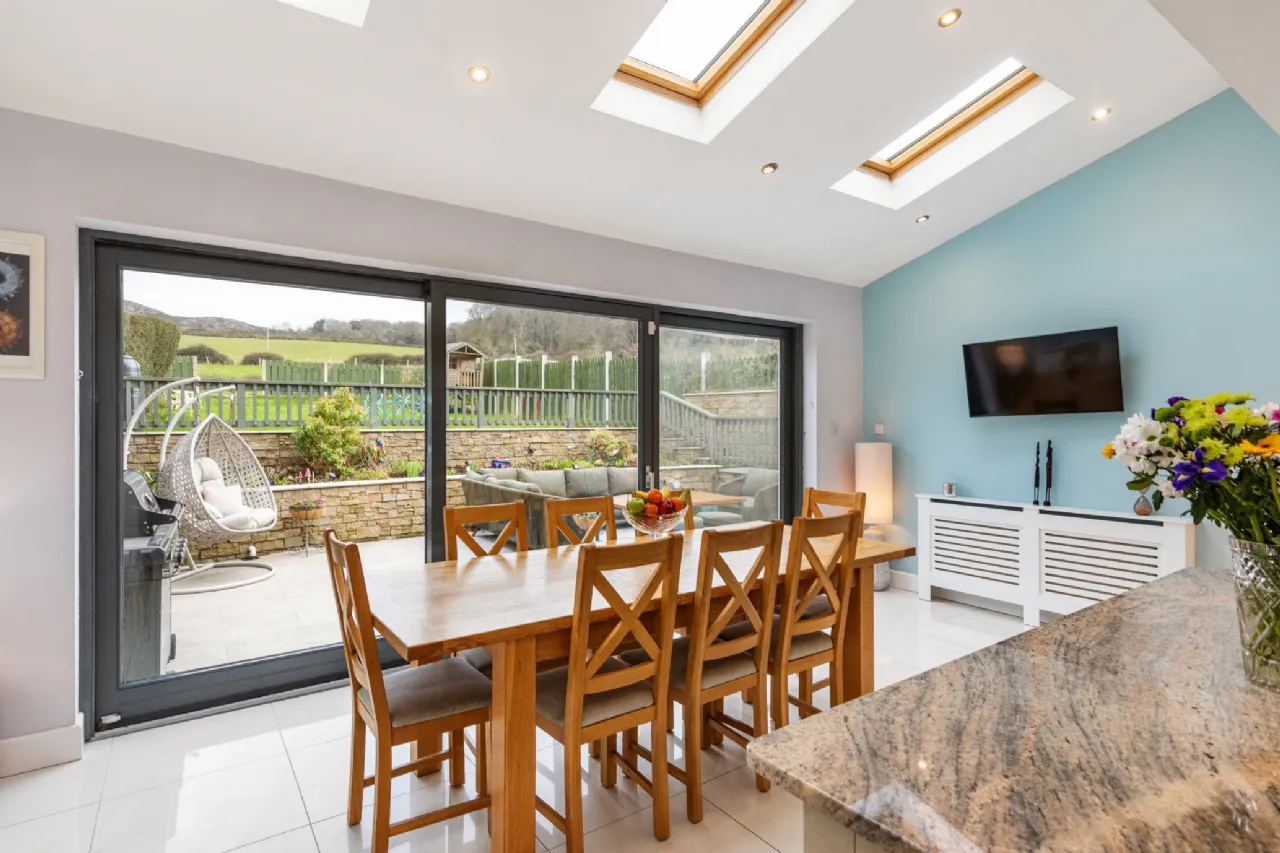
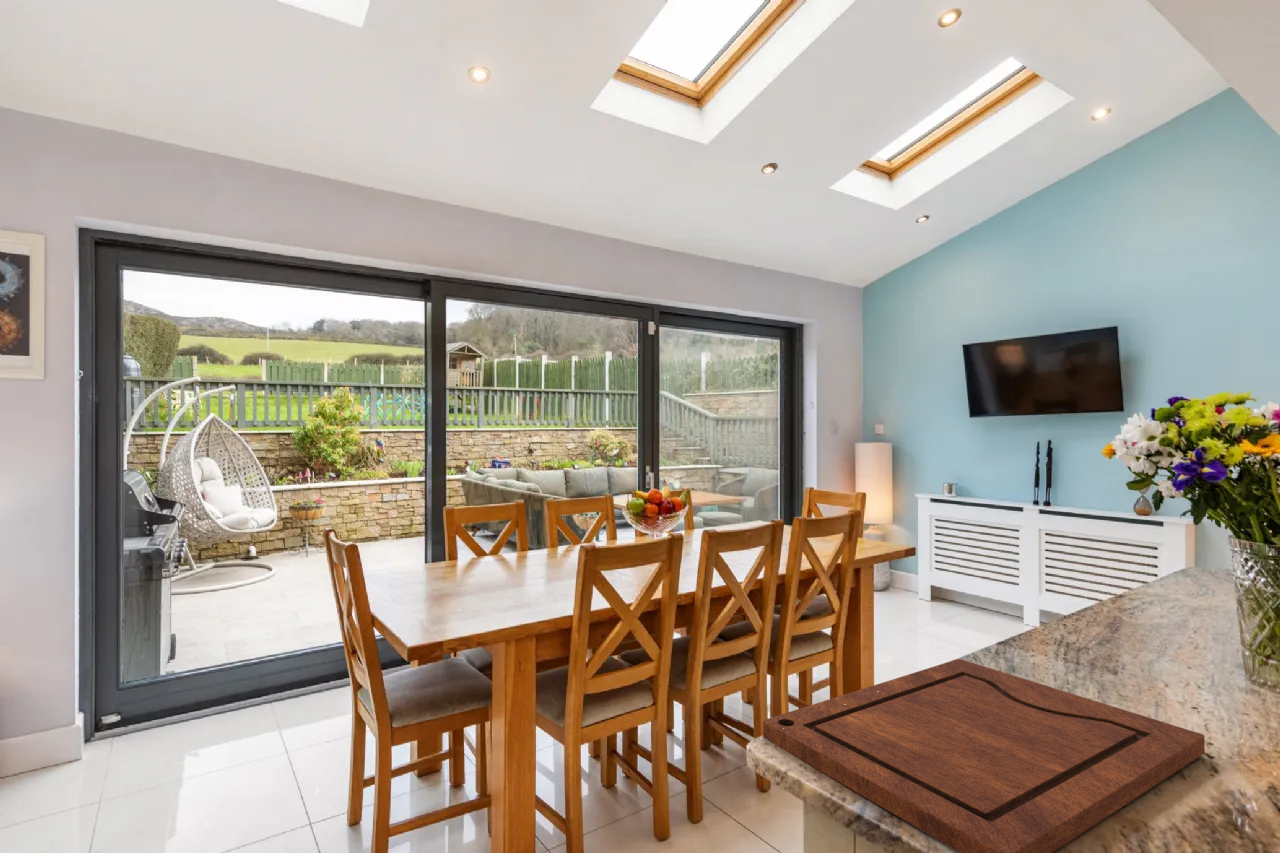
+ cutting board (976, 736)
